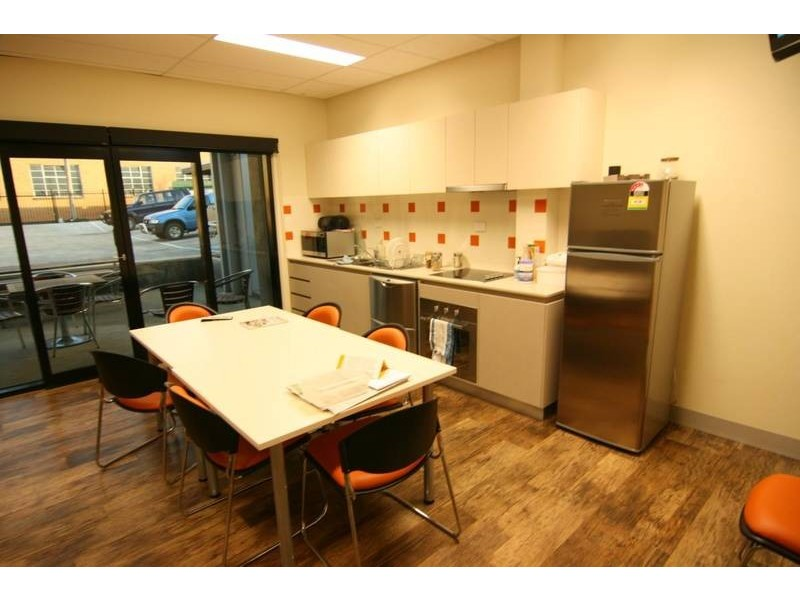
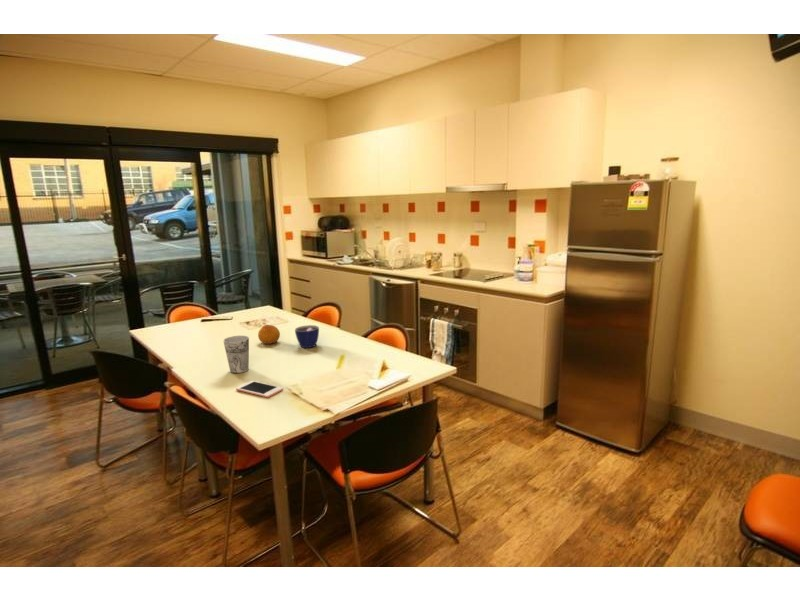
+ cell phone (259, 388)
+ cup (305, 336)
+ cup (237, 354)
+ fruit (268, 333)
